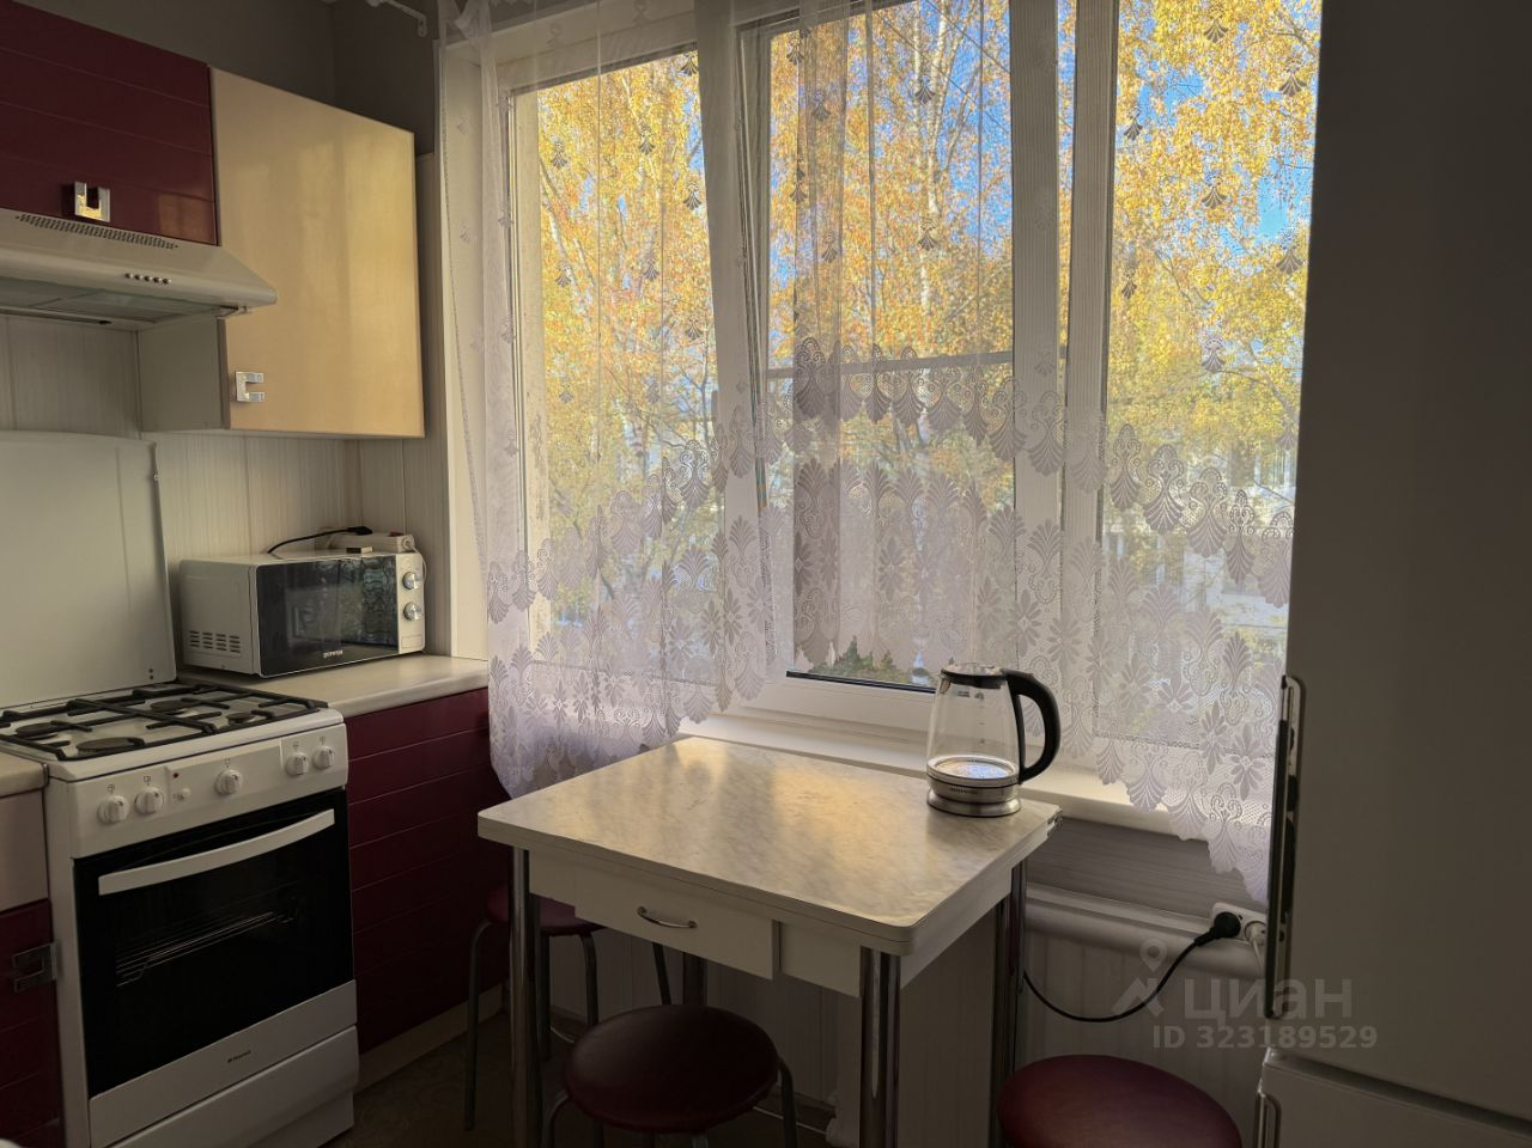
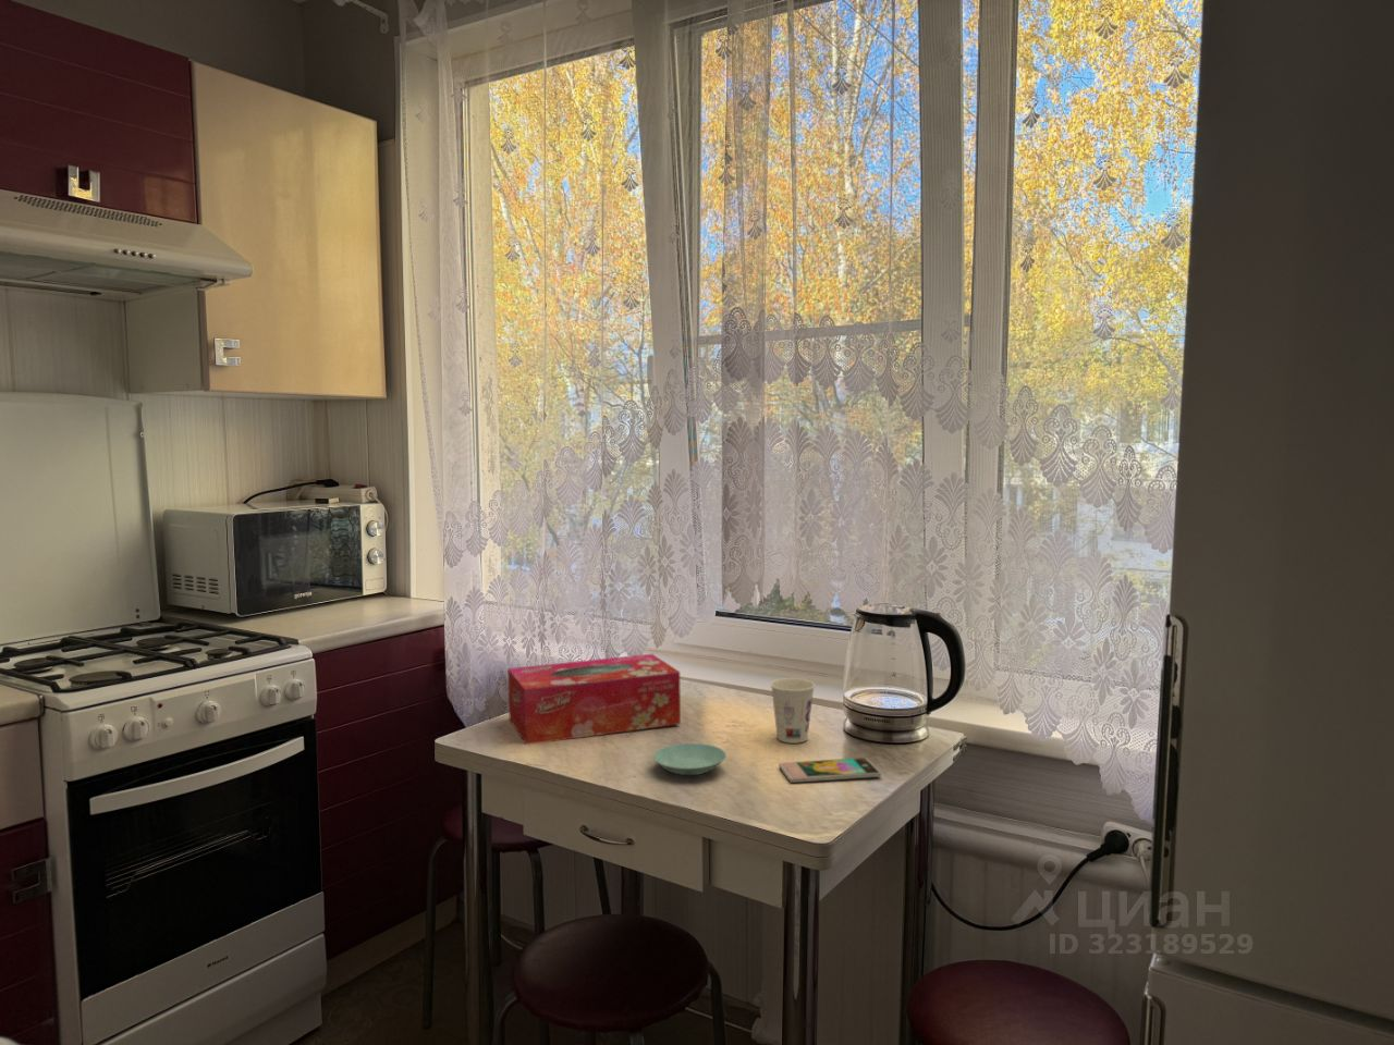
+ cup (791, 711)
+ tissue box (594, 696)
+ saucer (689, 761)
+ smartphone (829, 769)
